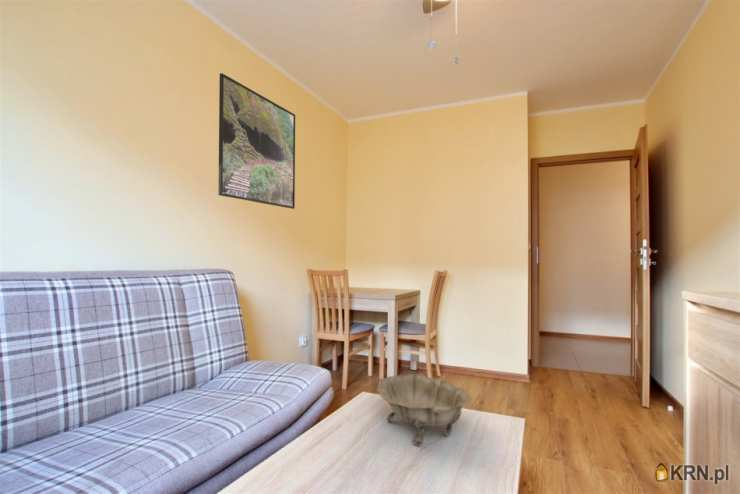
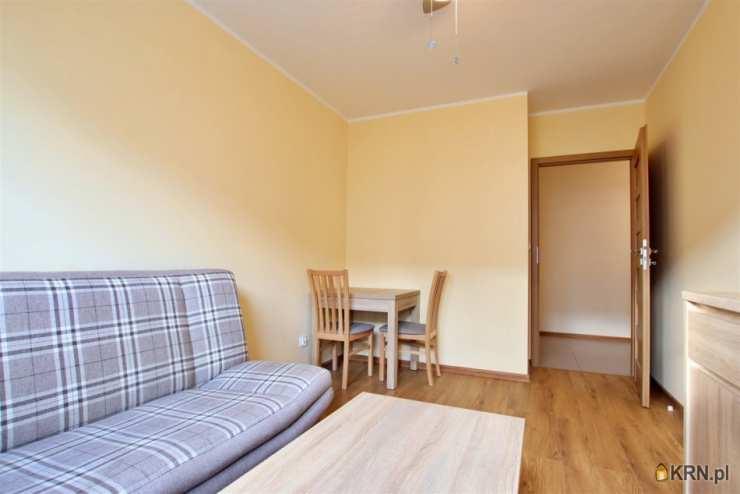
- decorative bowl (421, 406)
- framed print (261, 149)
